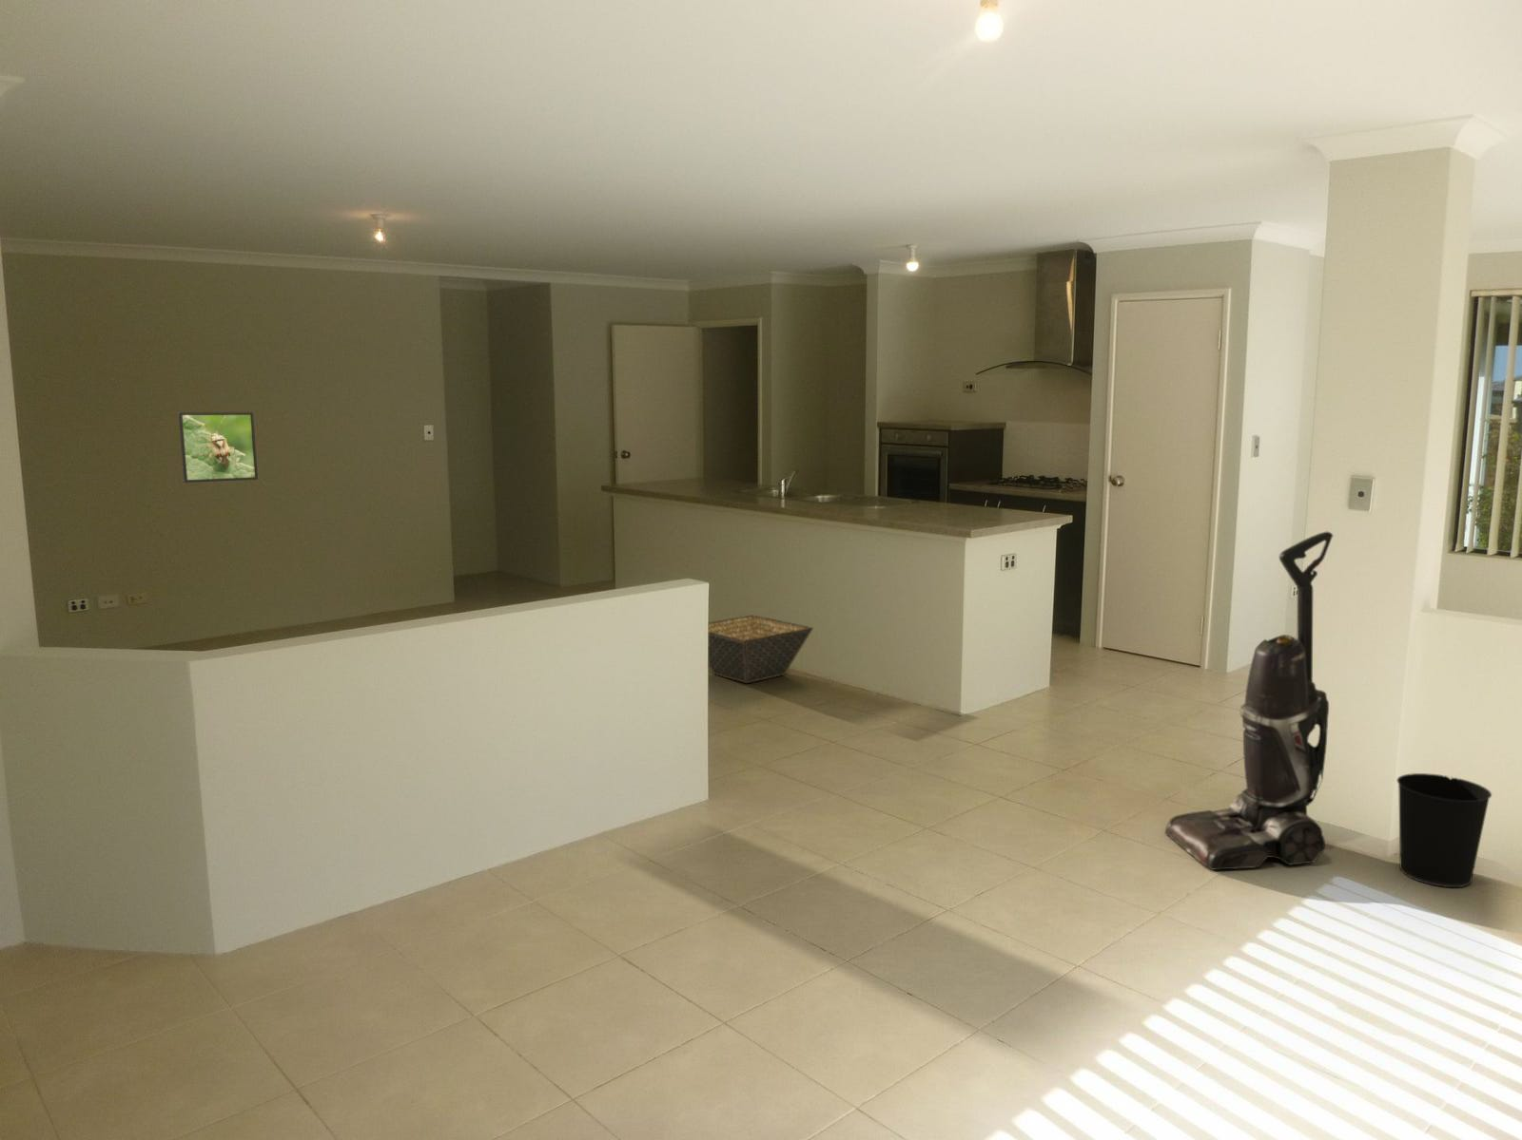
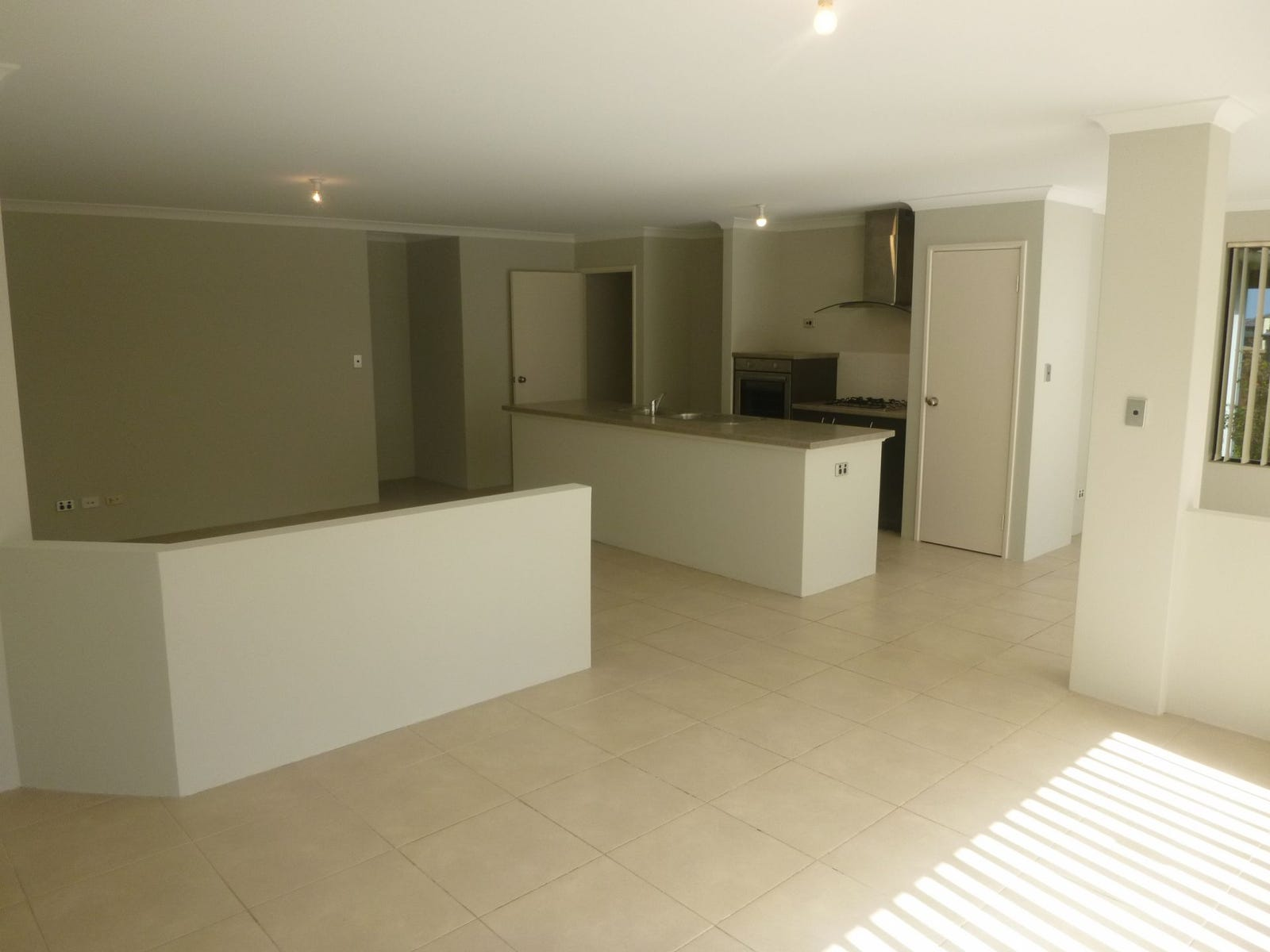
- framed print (219, 447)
- basket (749, 650)
- vacuum cleaner (1258, 693)
- wastebasket (1439, 830)
